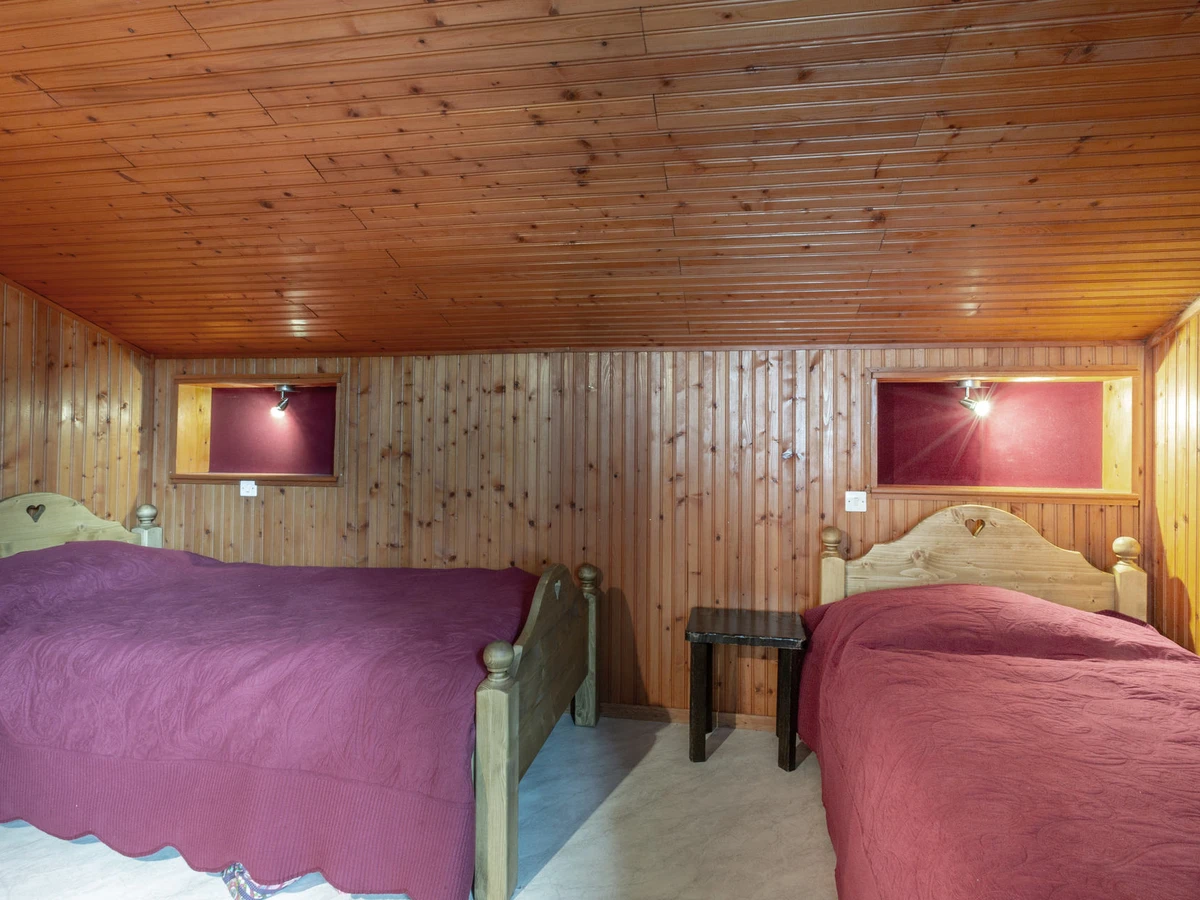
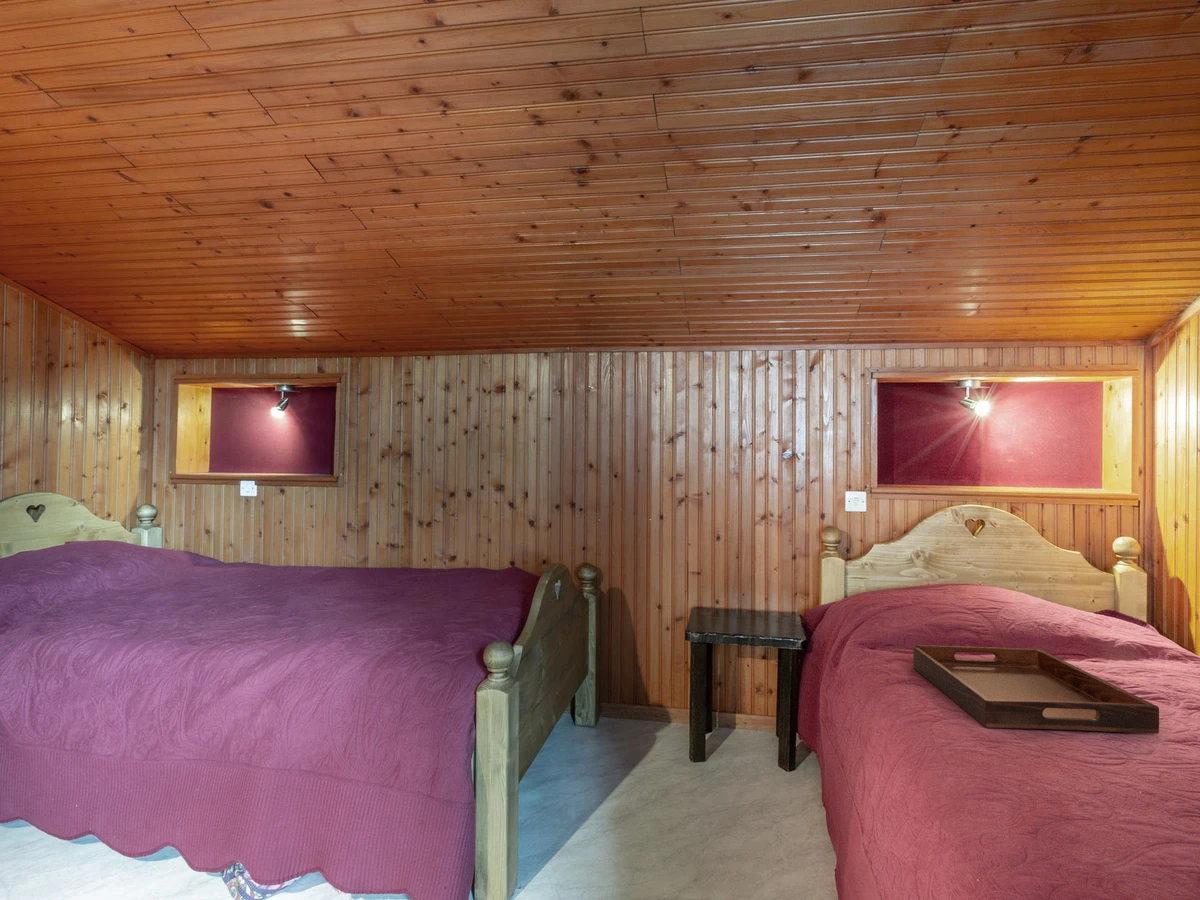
+ serving tray (1016, 682)
